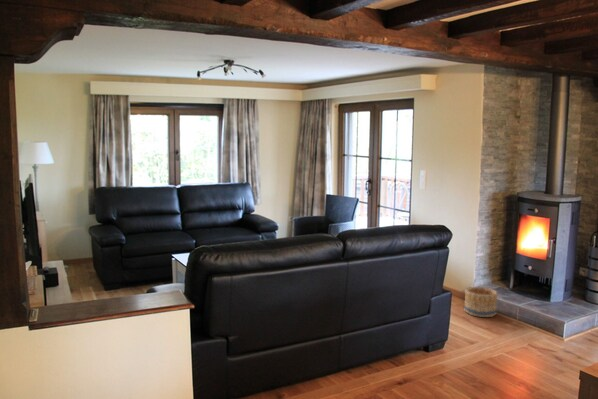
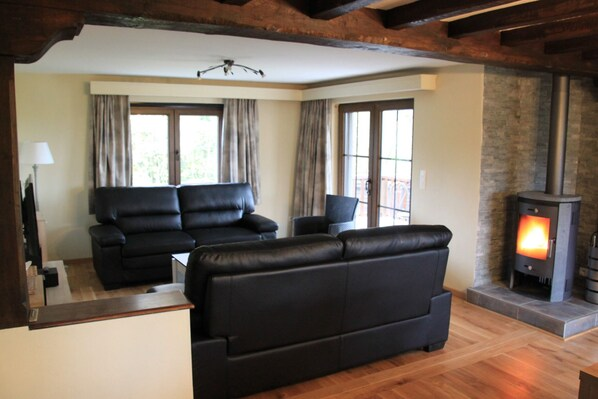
- basket (480, 301)
